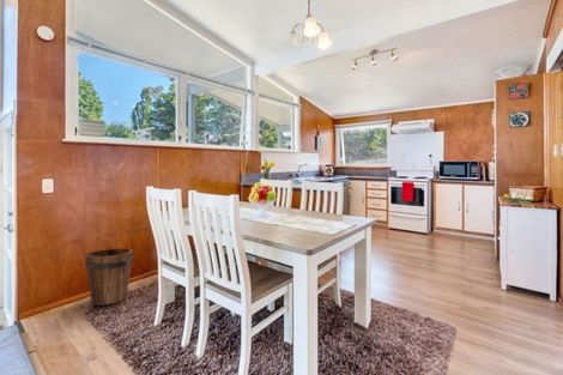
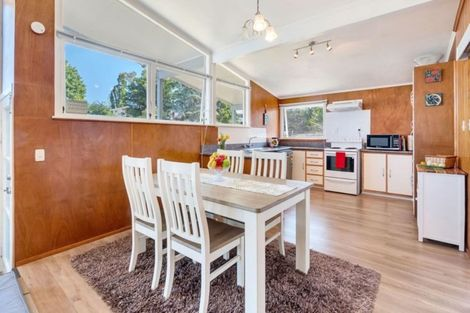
- bucket (109, 276)
